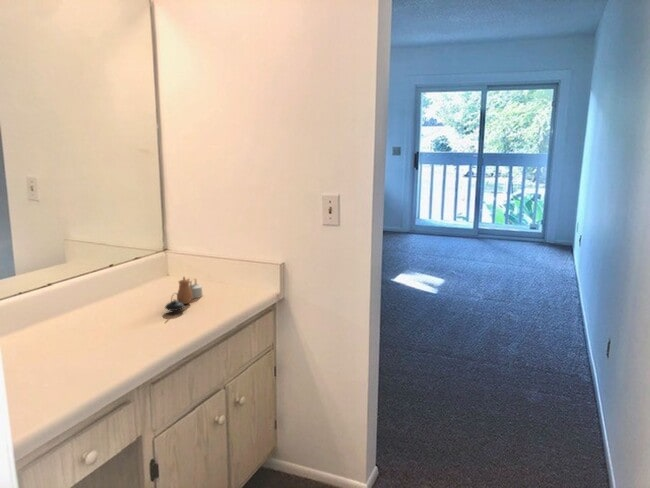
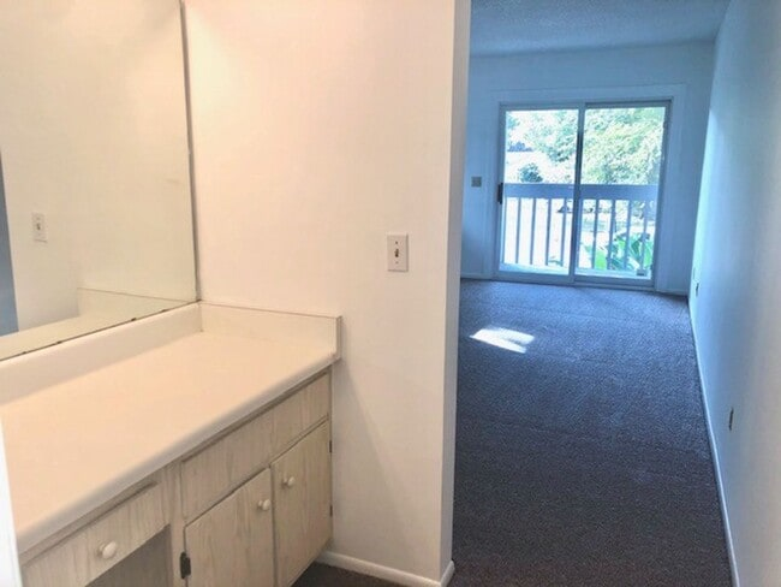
- teapot (185, 289)
